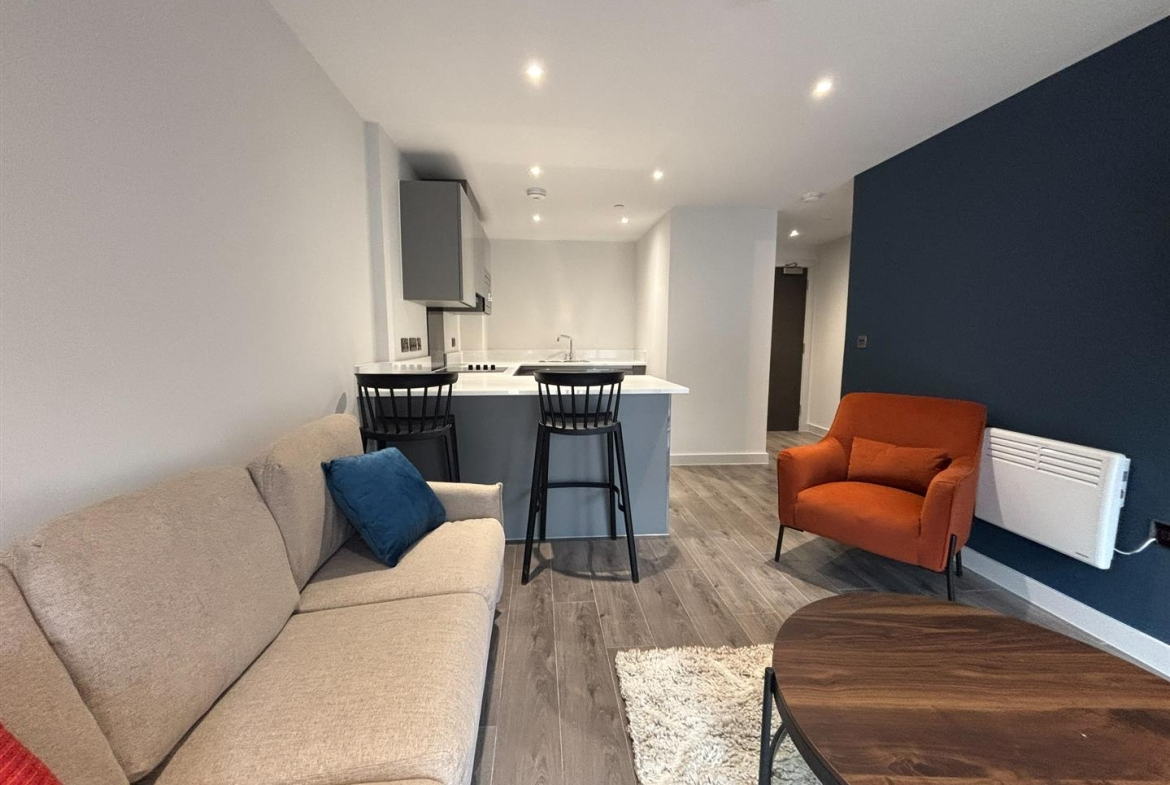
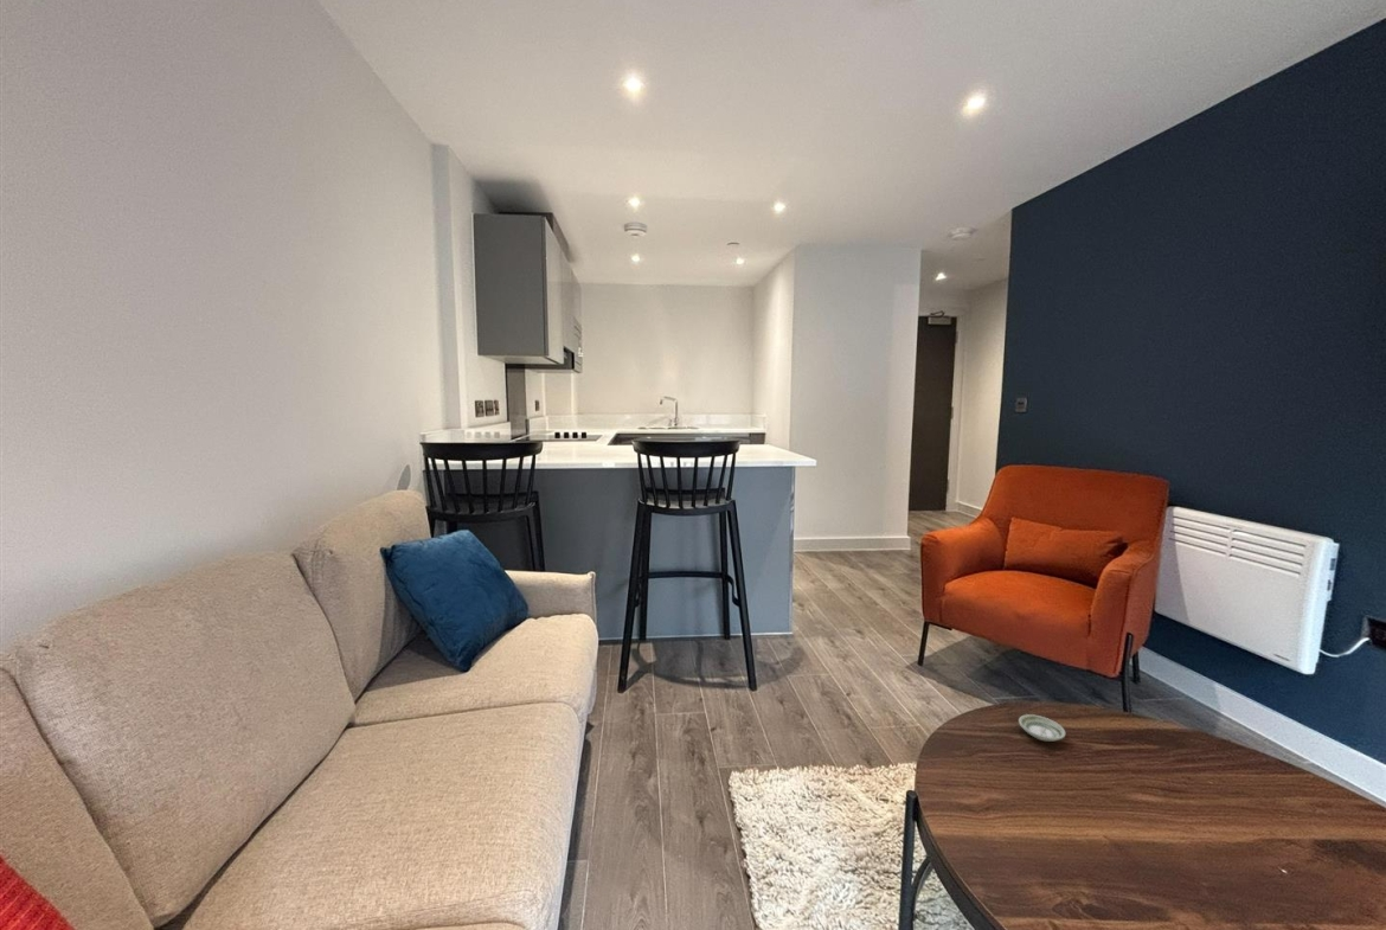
+ saucer (1040, 730)
